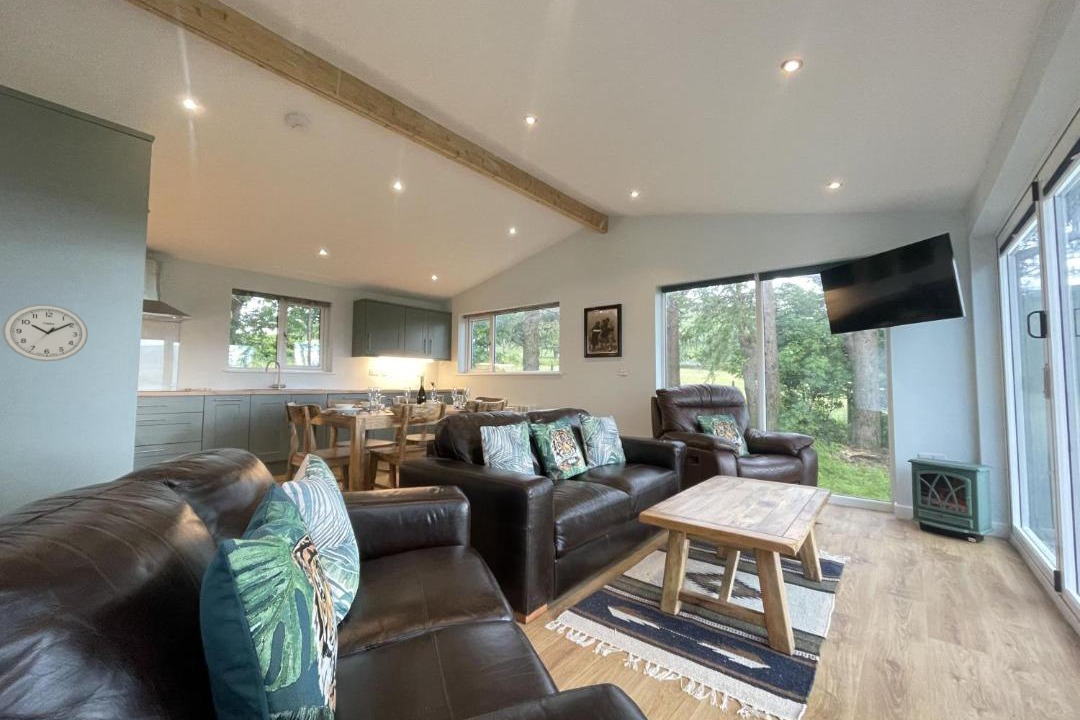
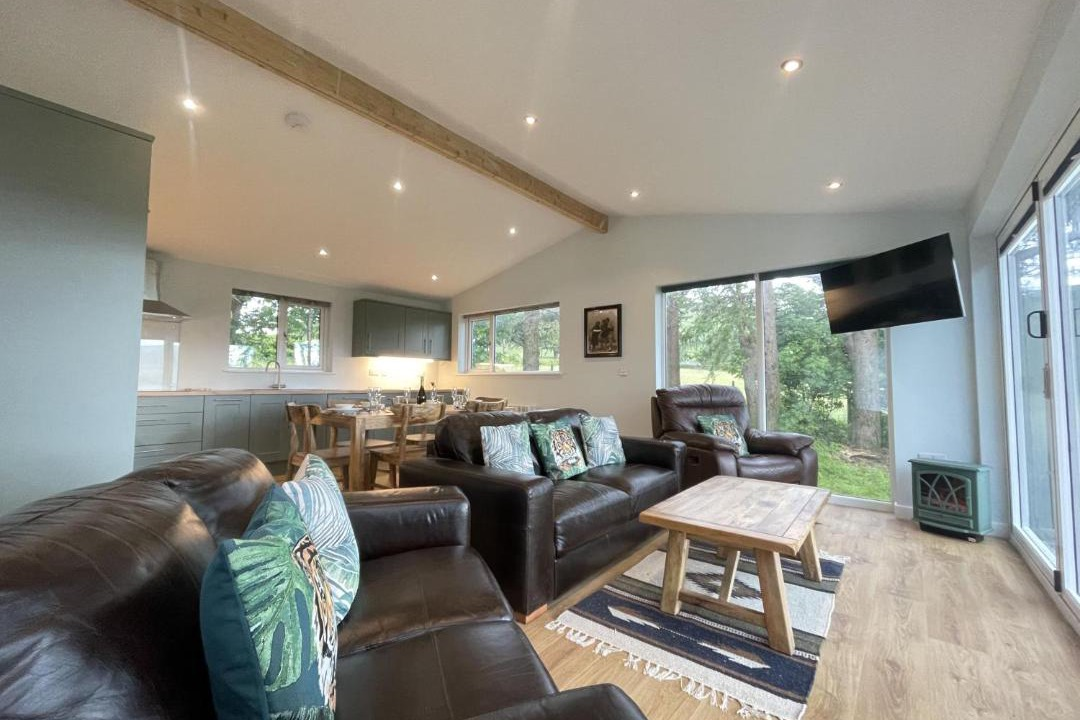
- wall clock (47, 332)
